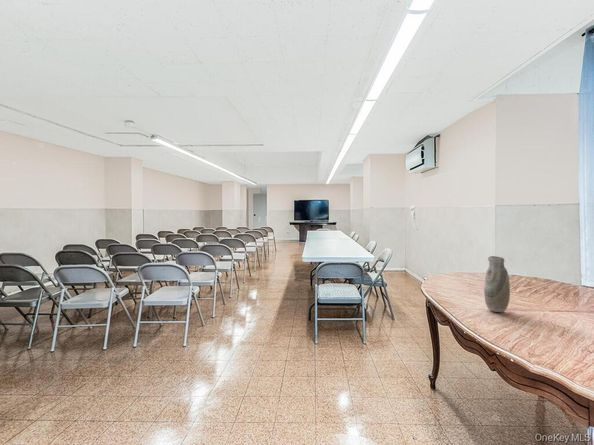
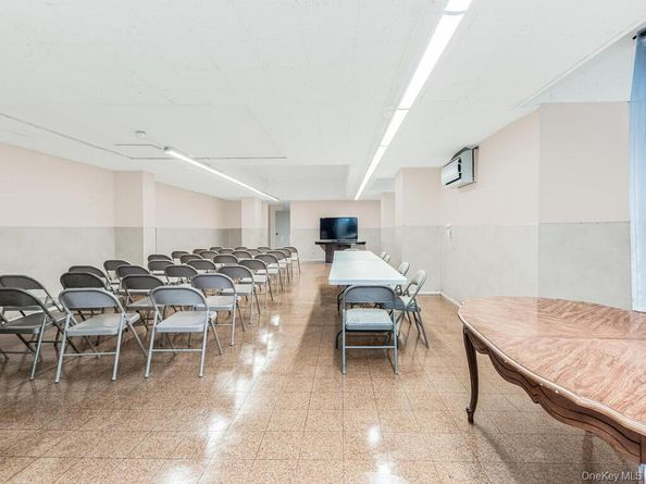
- vase (496, 284)
